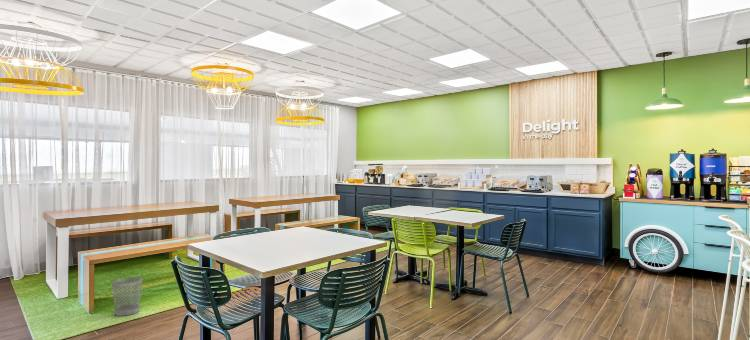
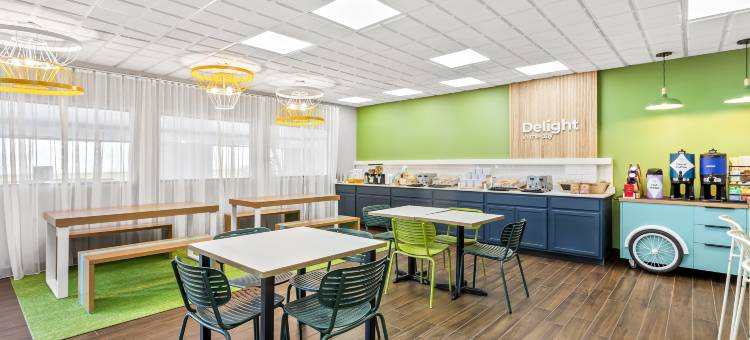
- wastebasket (127, 296)
